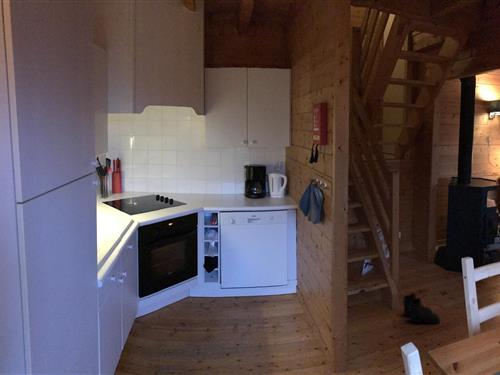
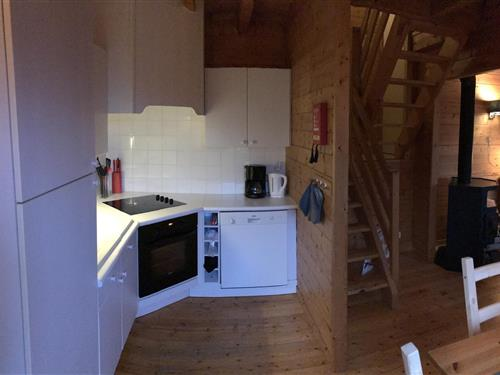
- boots (421, 307)
